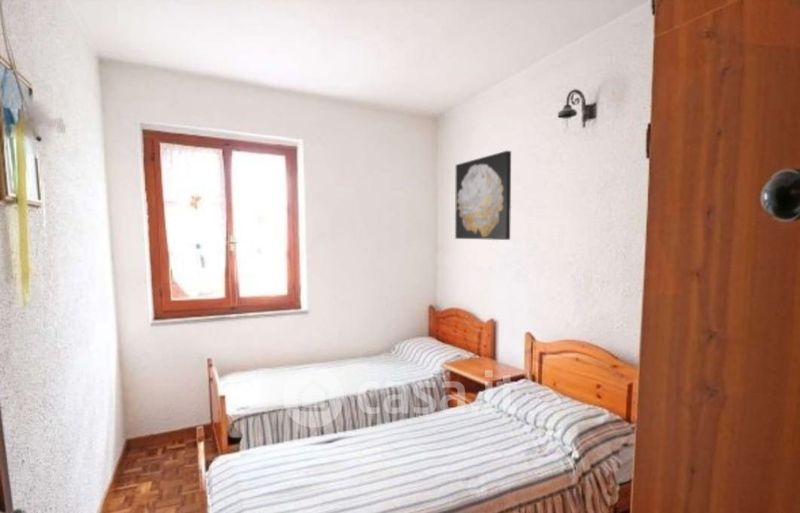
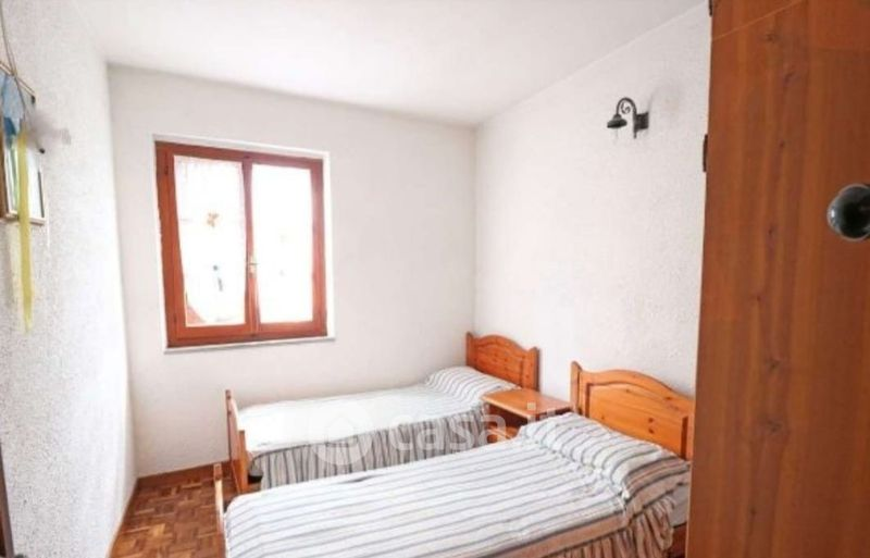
- wall art (480, 199)
